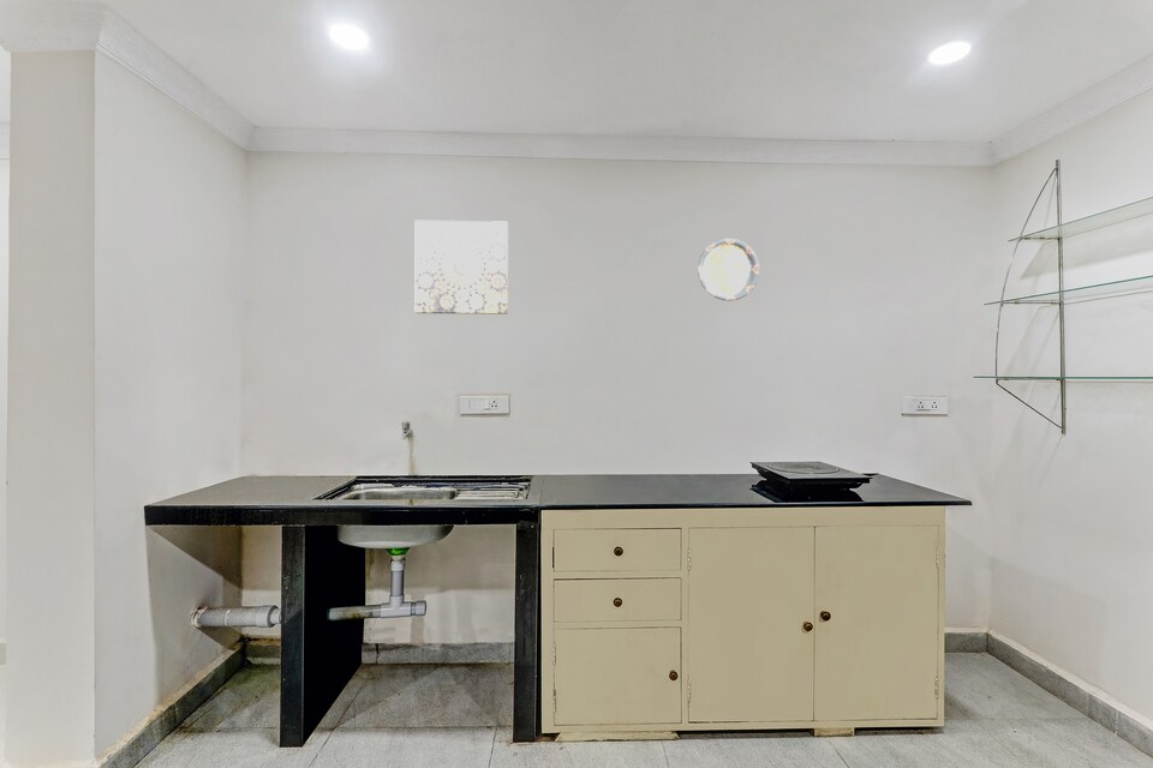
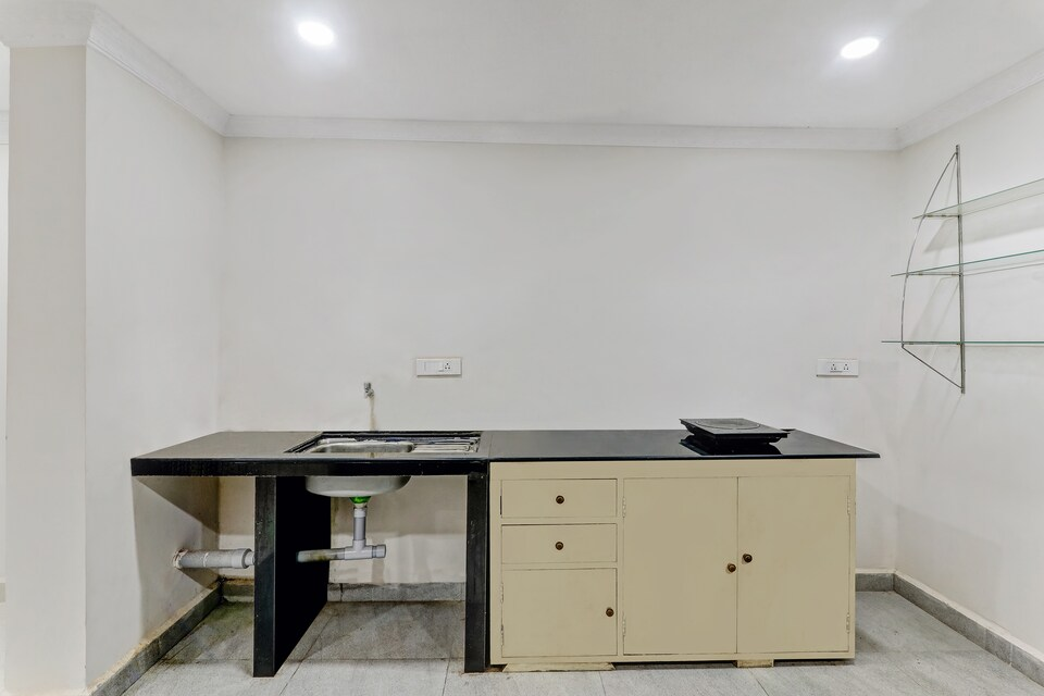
- decorative plate (728, 270)
- wall art (461, 268)
